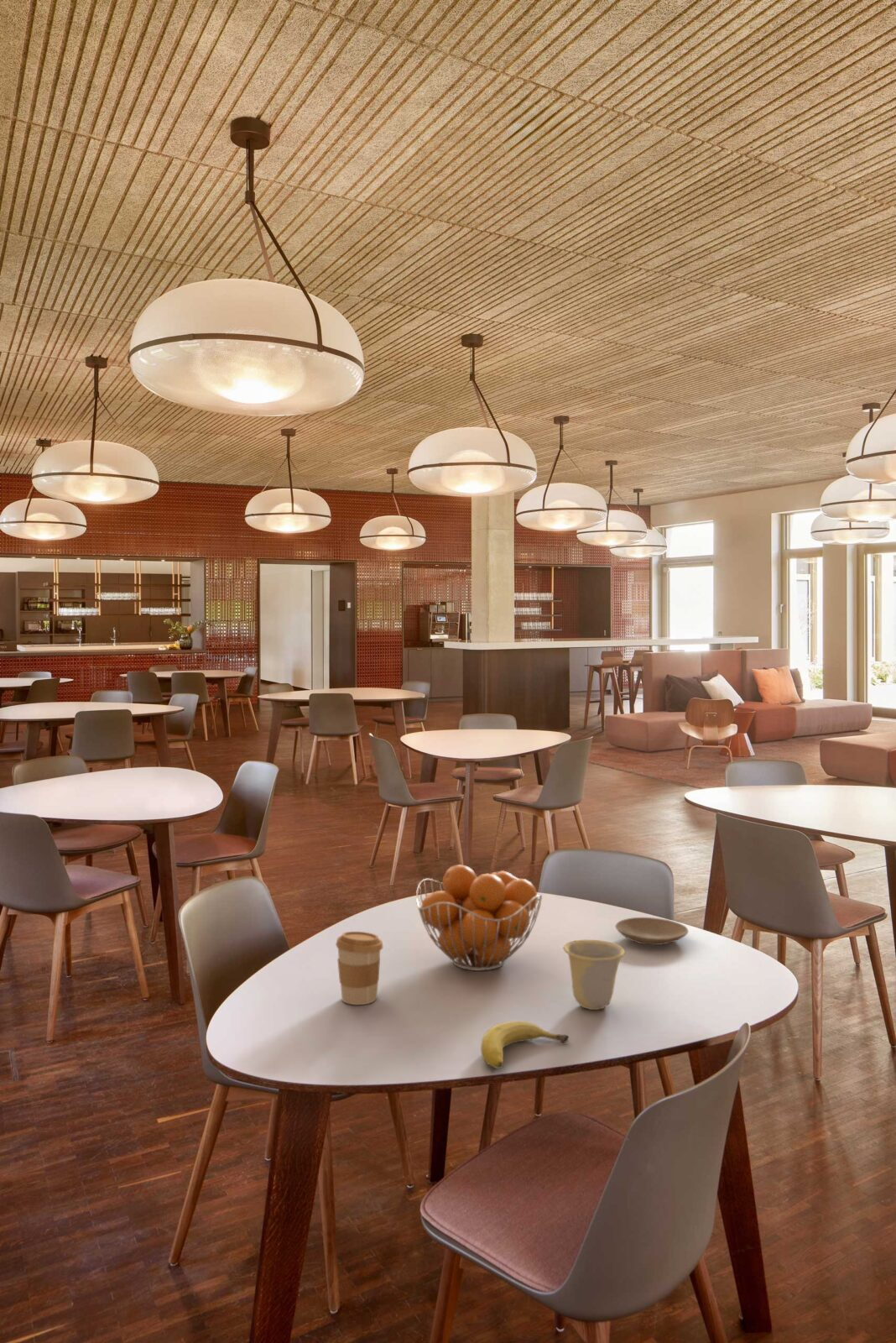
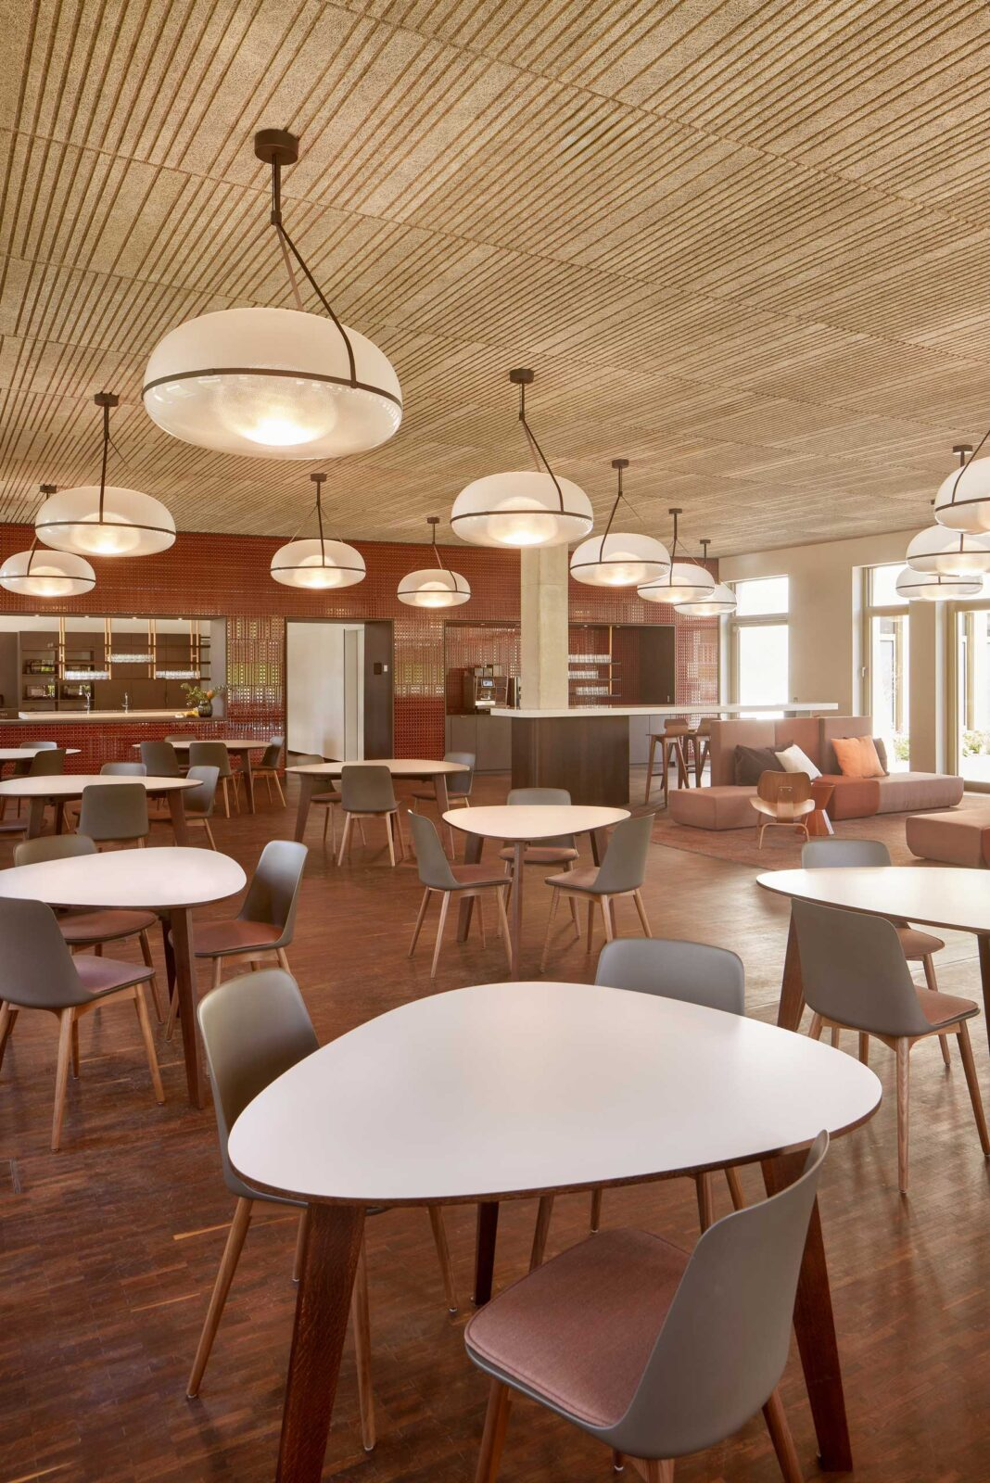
- cup (593, 976)
- plate (651, 933)
- fruit (516, 1039)
- coffee cup (359, 965)
- fruit basket (478, 915)
